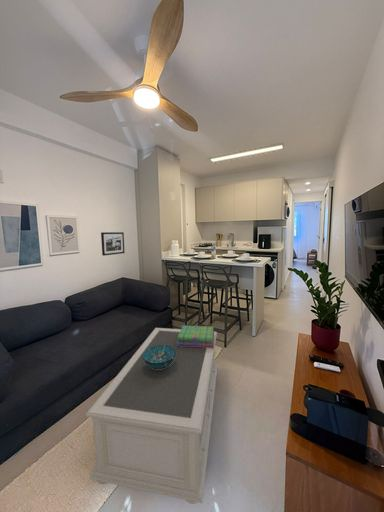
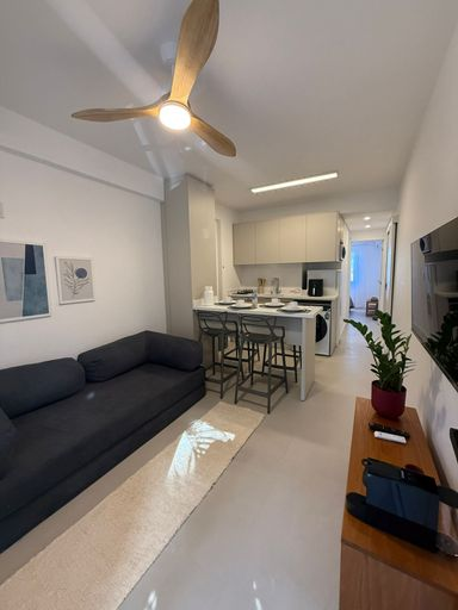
- decorative bowl (159, 359)
- coffee table (170, 387)
- picture frame (113, 243)
- stack of books (196, 335)
